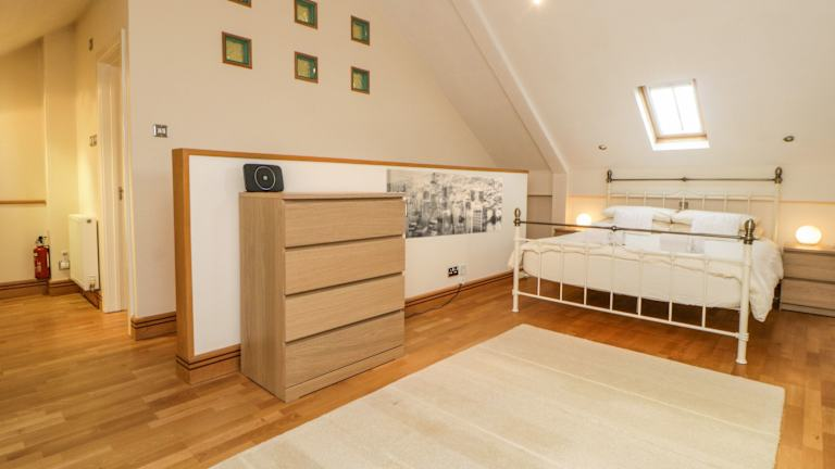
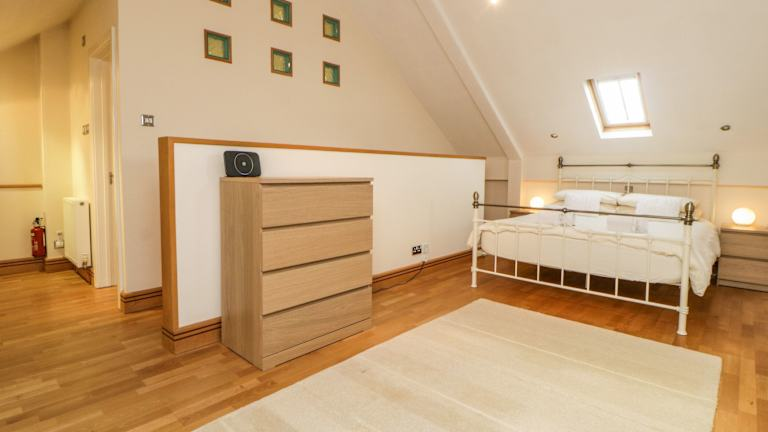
- wall art (452, 204)
